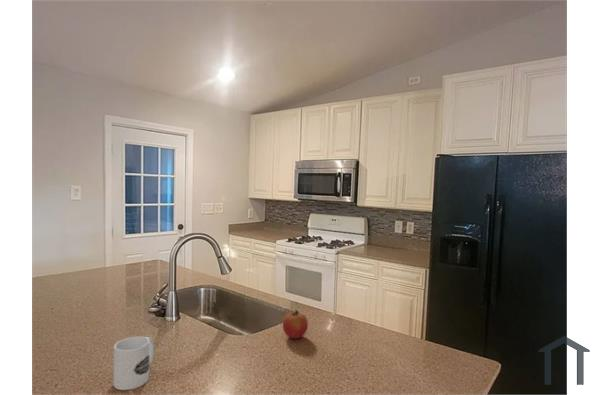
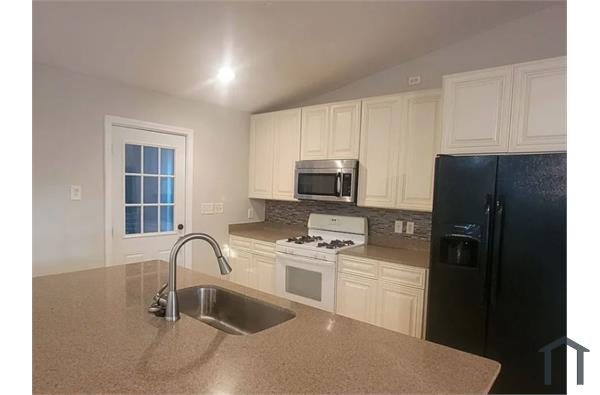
- fruit (295, 322)
- mug (136, 358)
